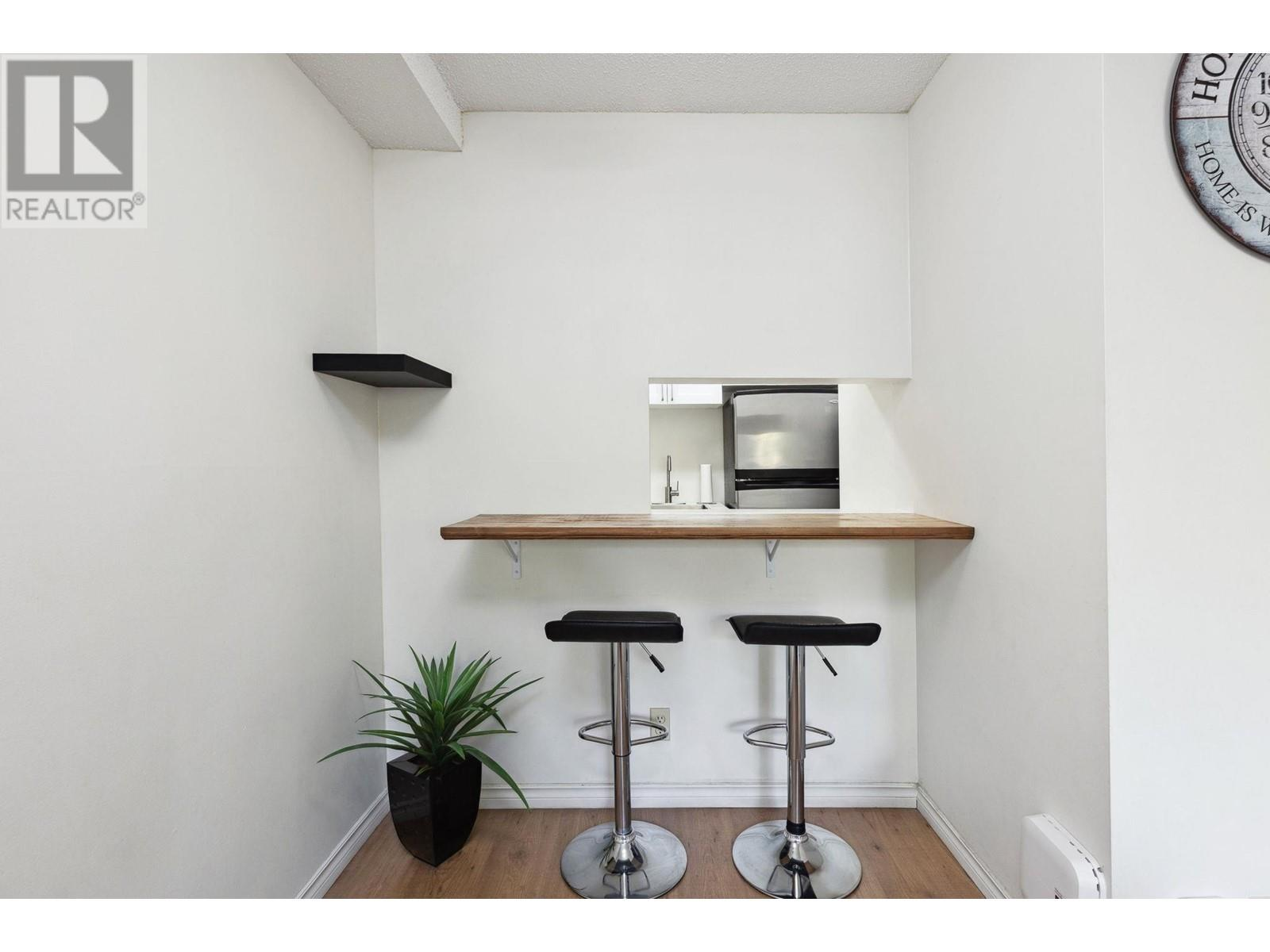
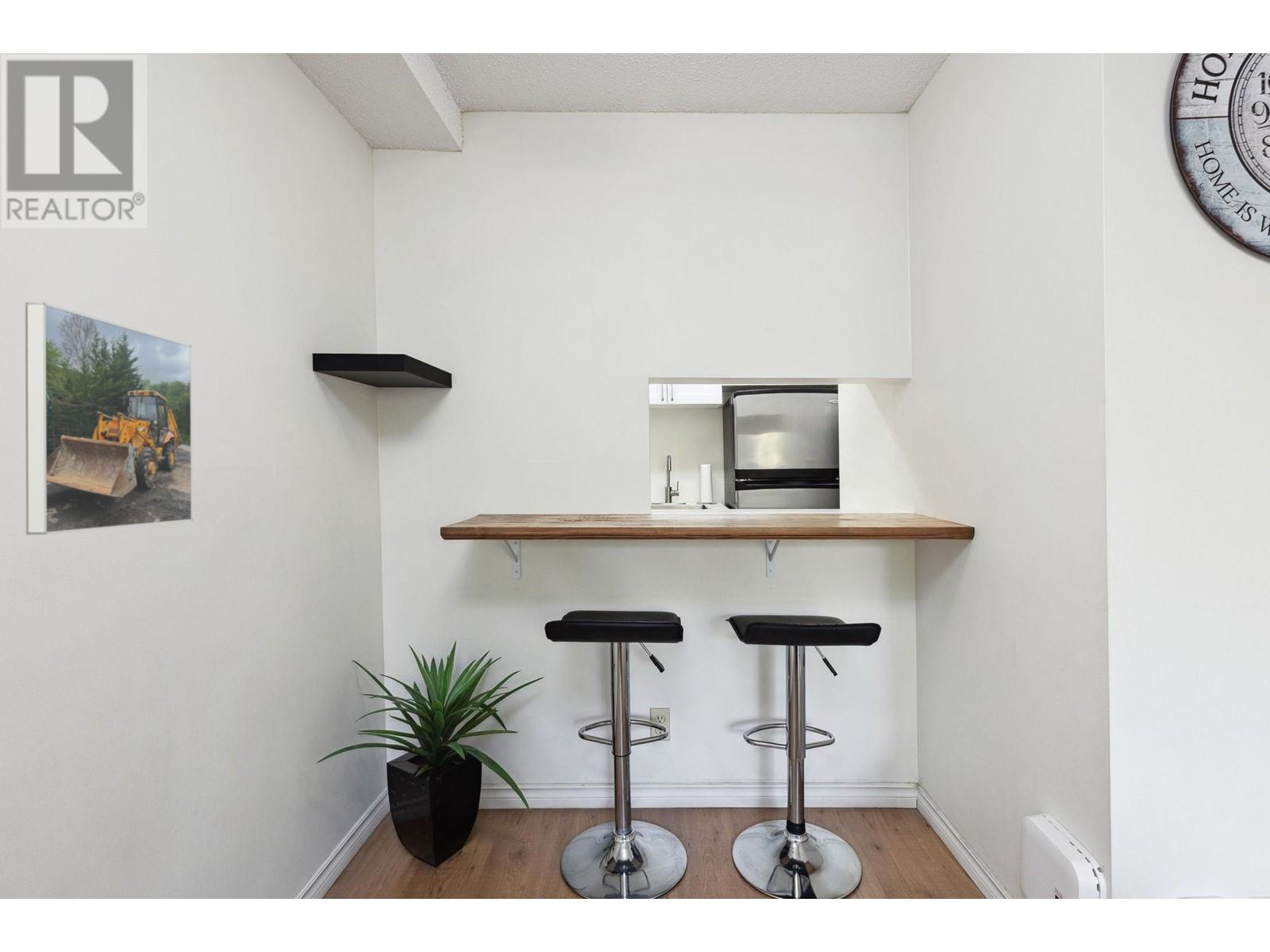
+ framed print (120, 426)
